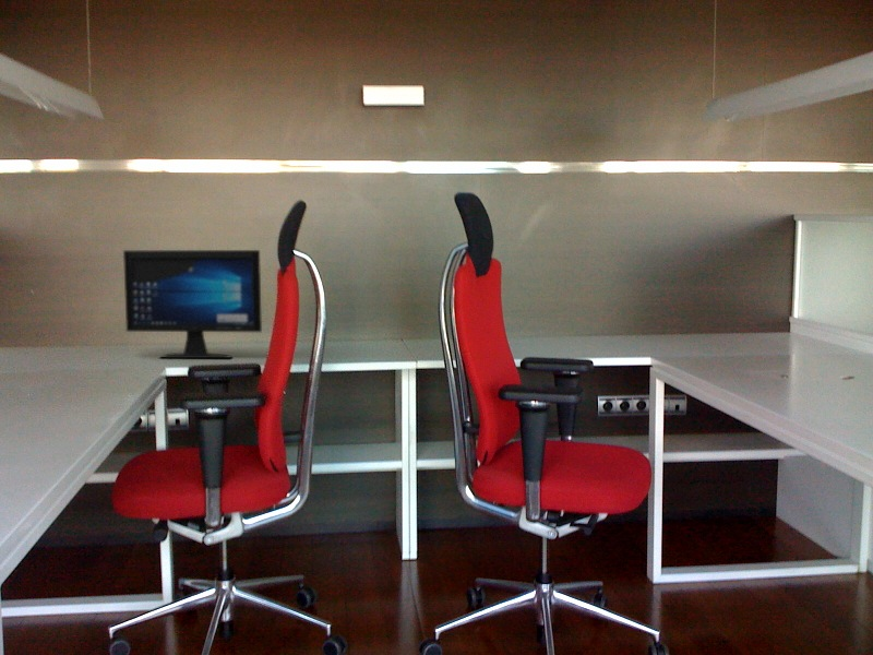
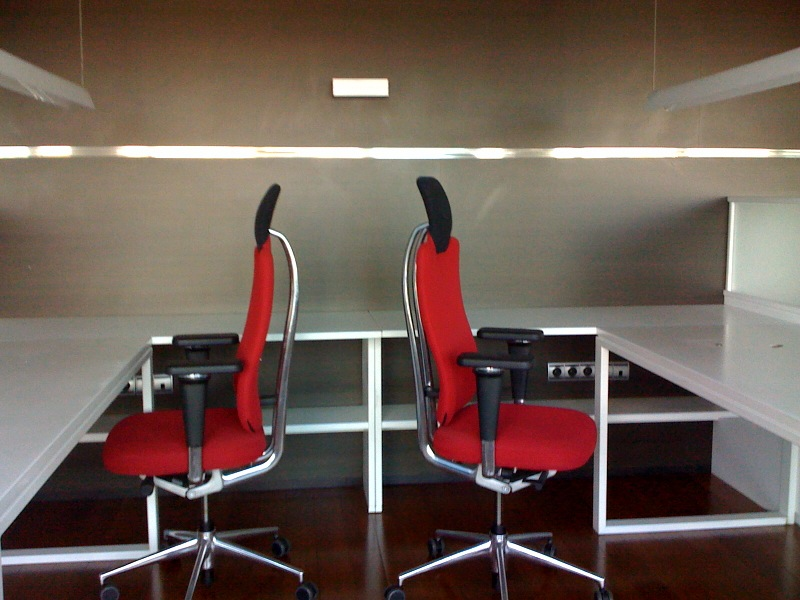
- computer monitor (198, 303)
